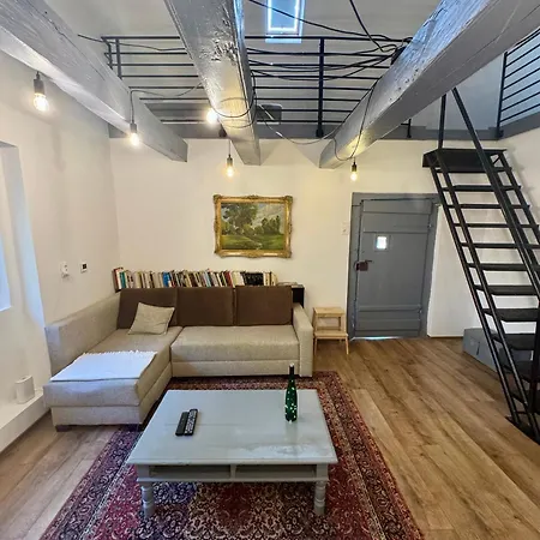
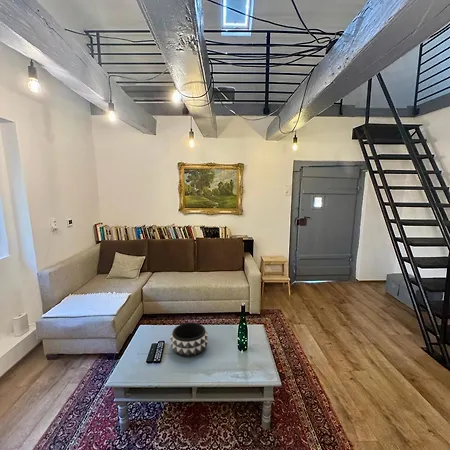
+ decorative bowl (189, 338)
